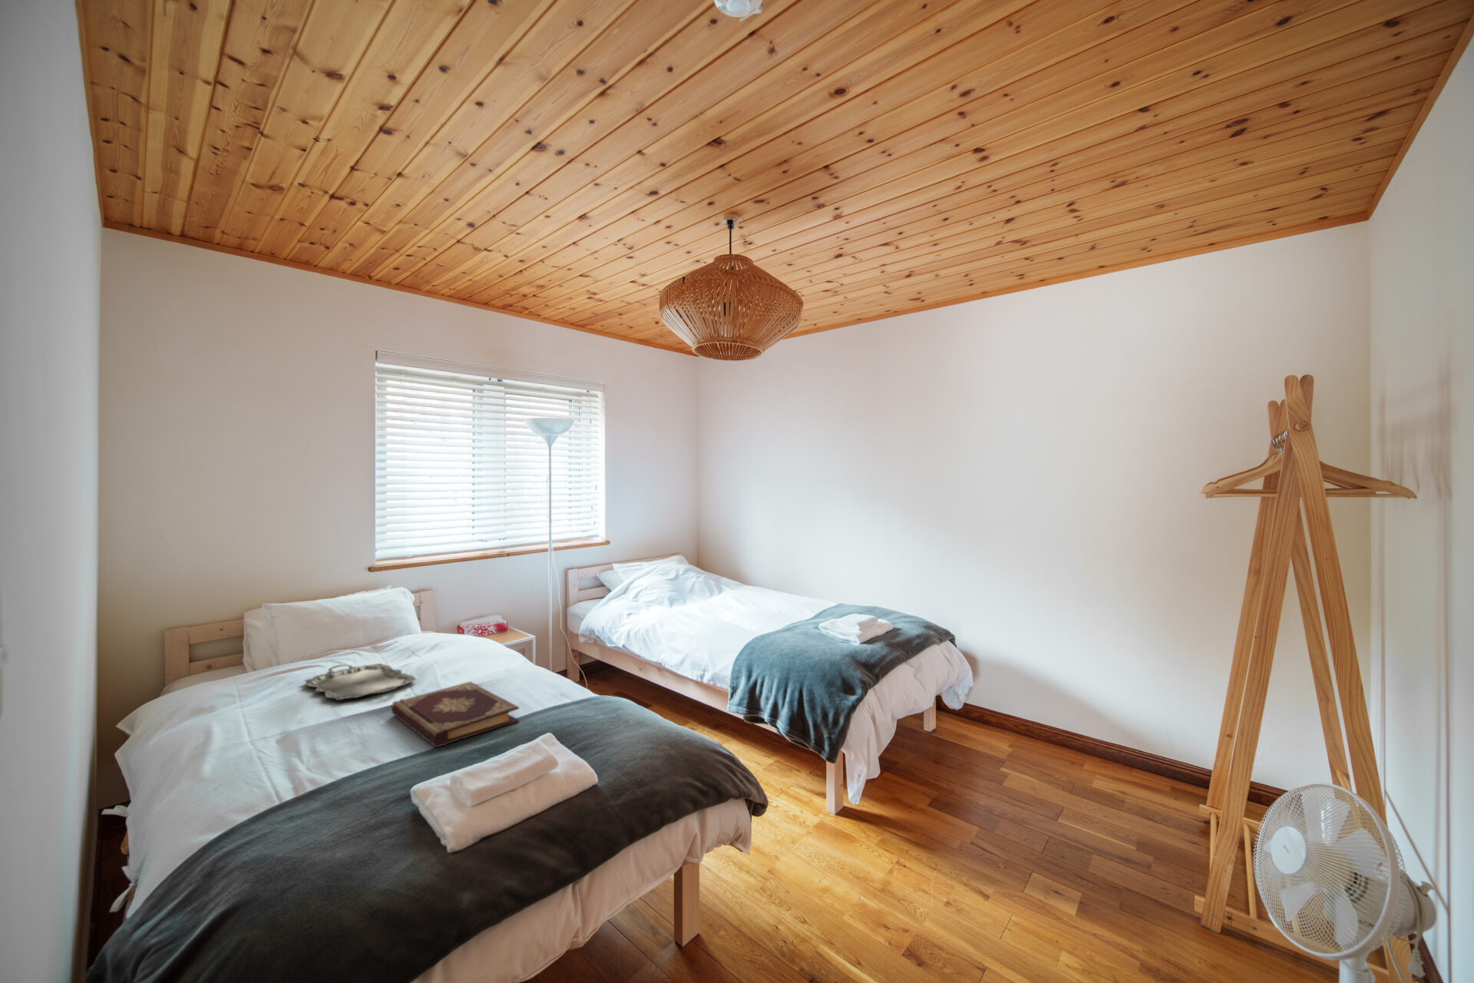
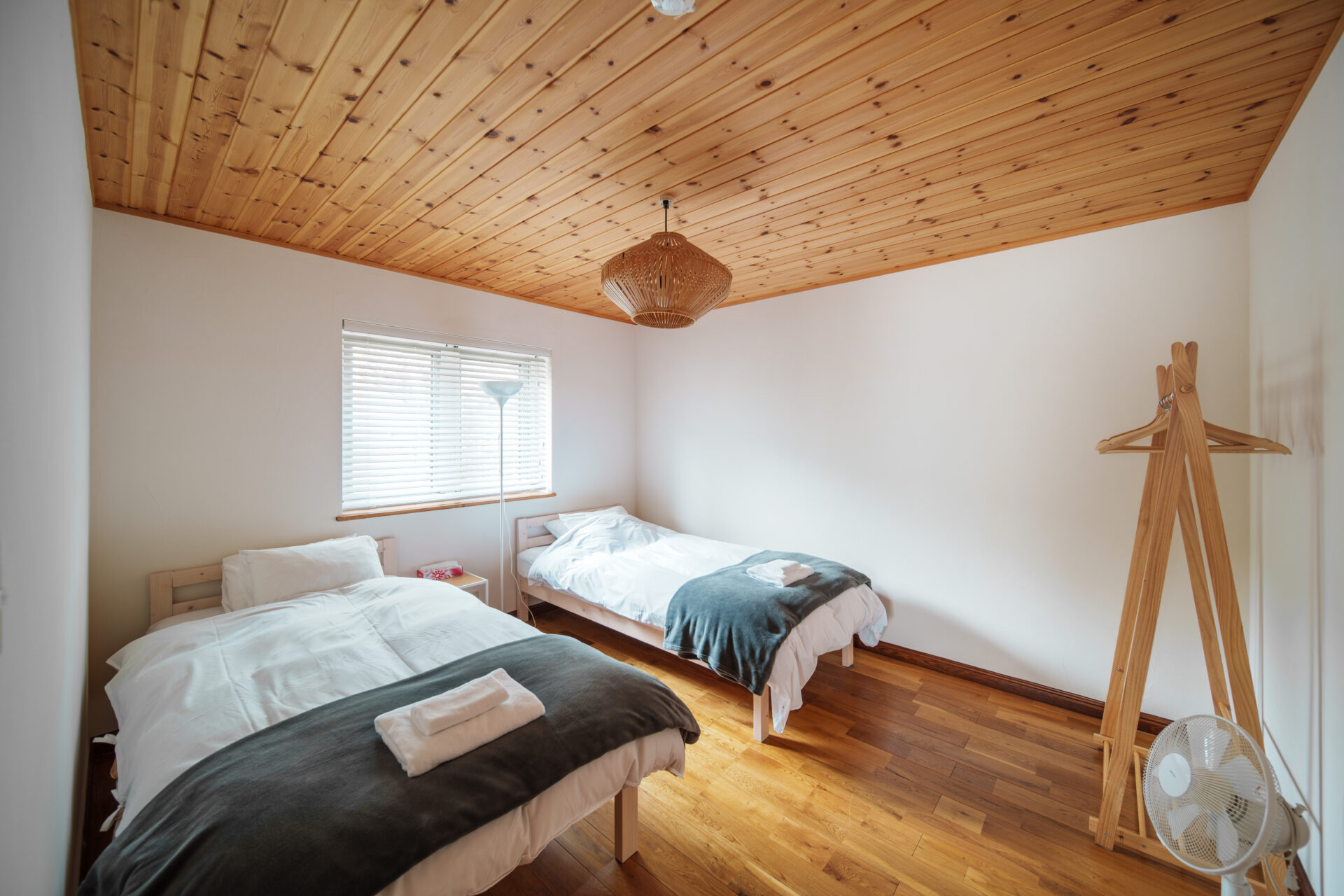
- book (454, 711)
- serving tray (360, 680)
